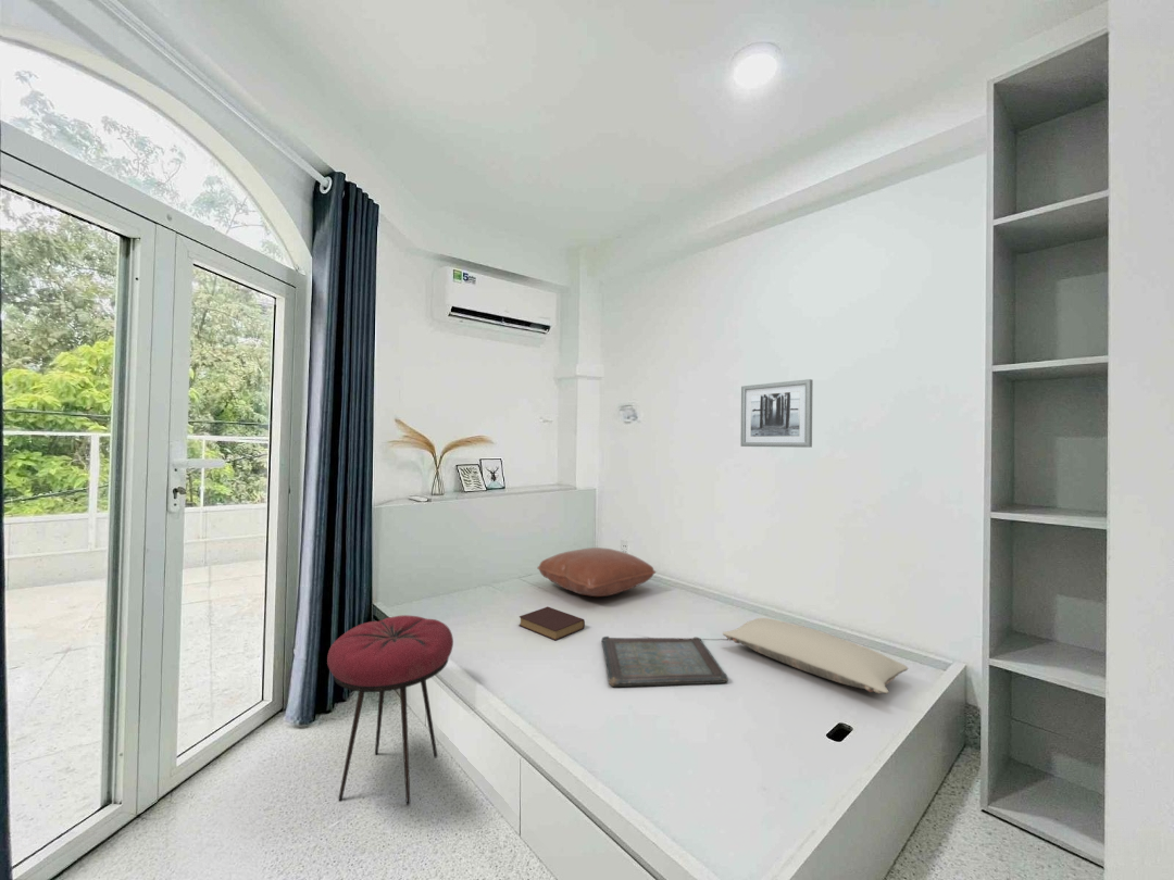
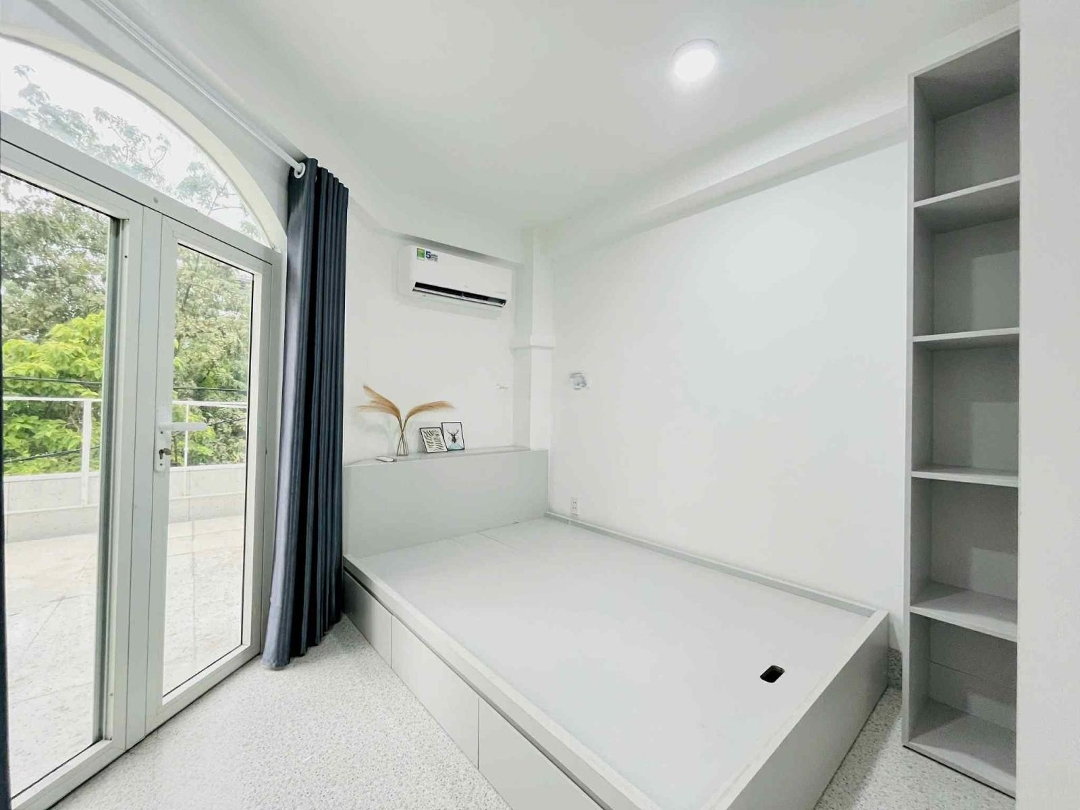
- pillow (595, 570)
- book (551, 621)
- serving tray (659, 658)
- wall art (774, 414)
- stool (400, 700)
- pillow (809, 649)
